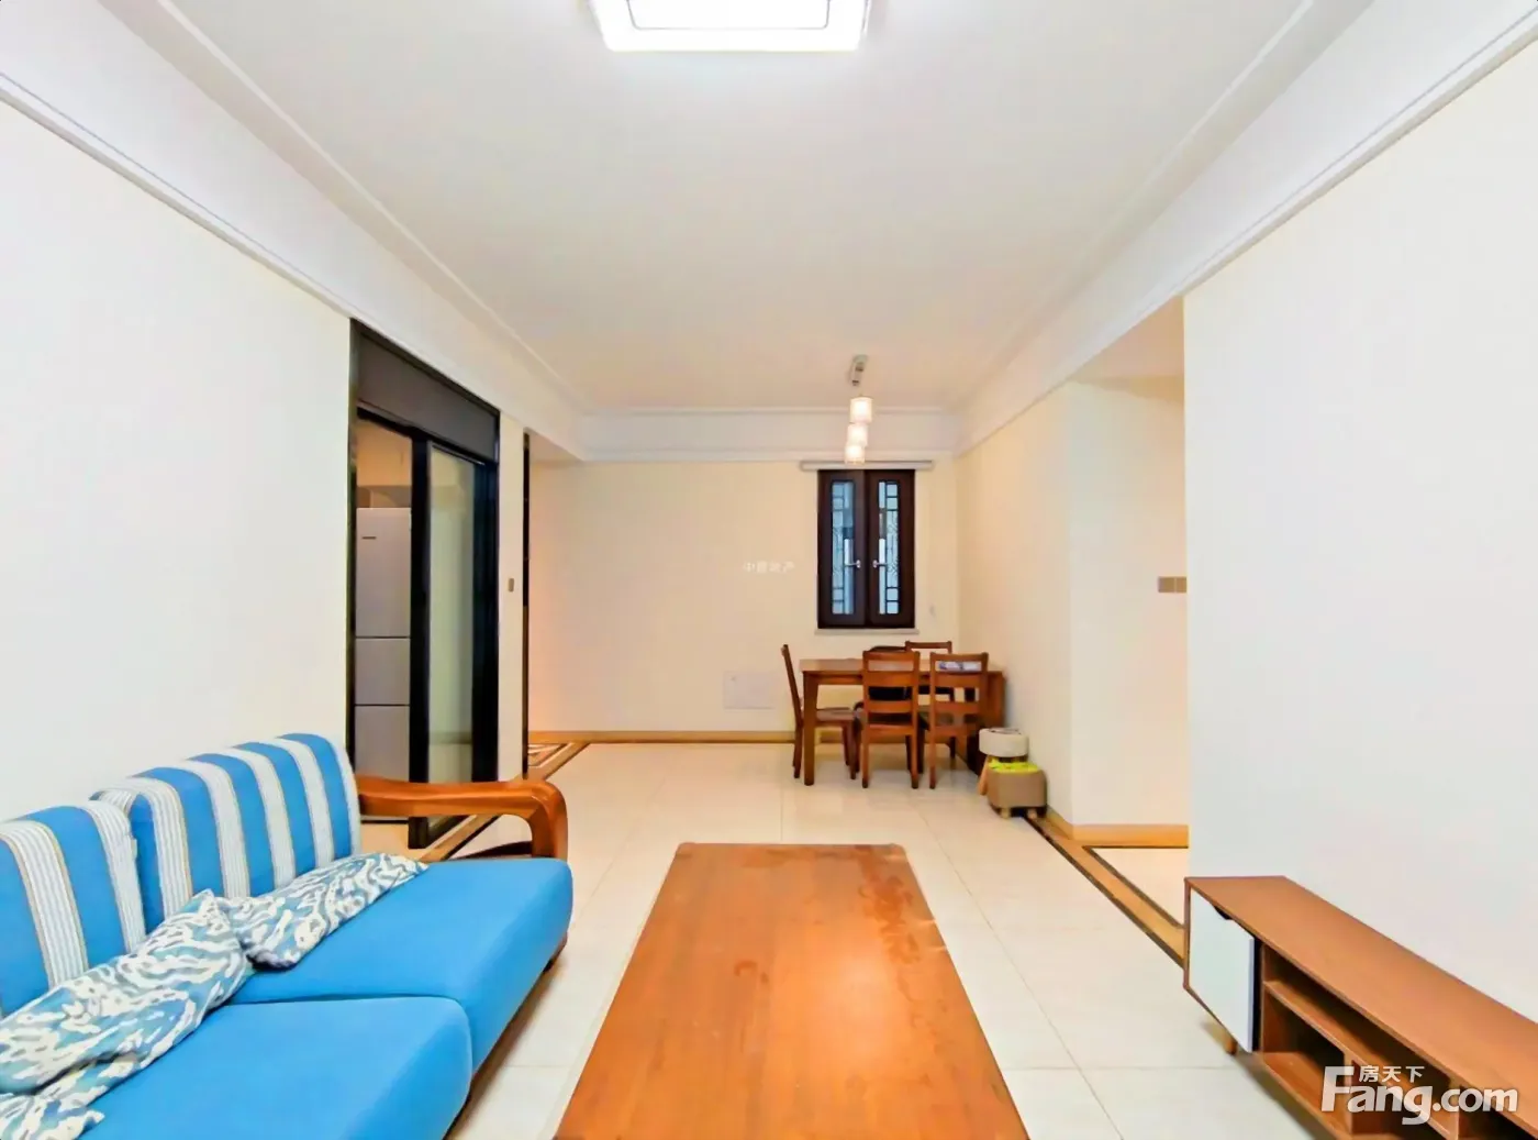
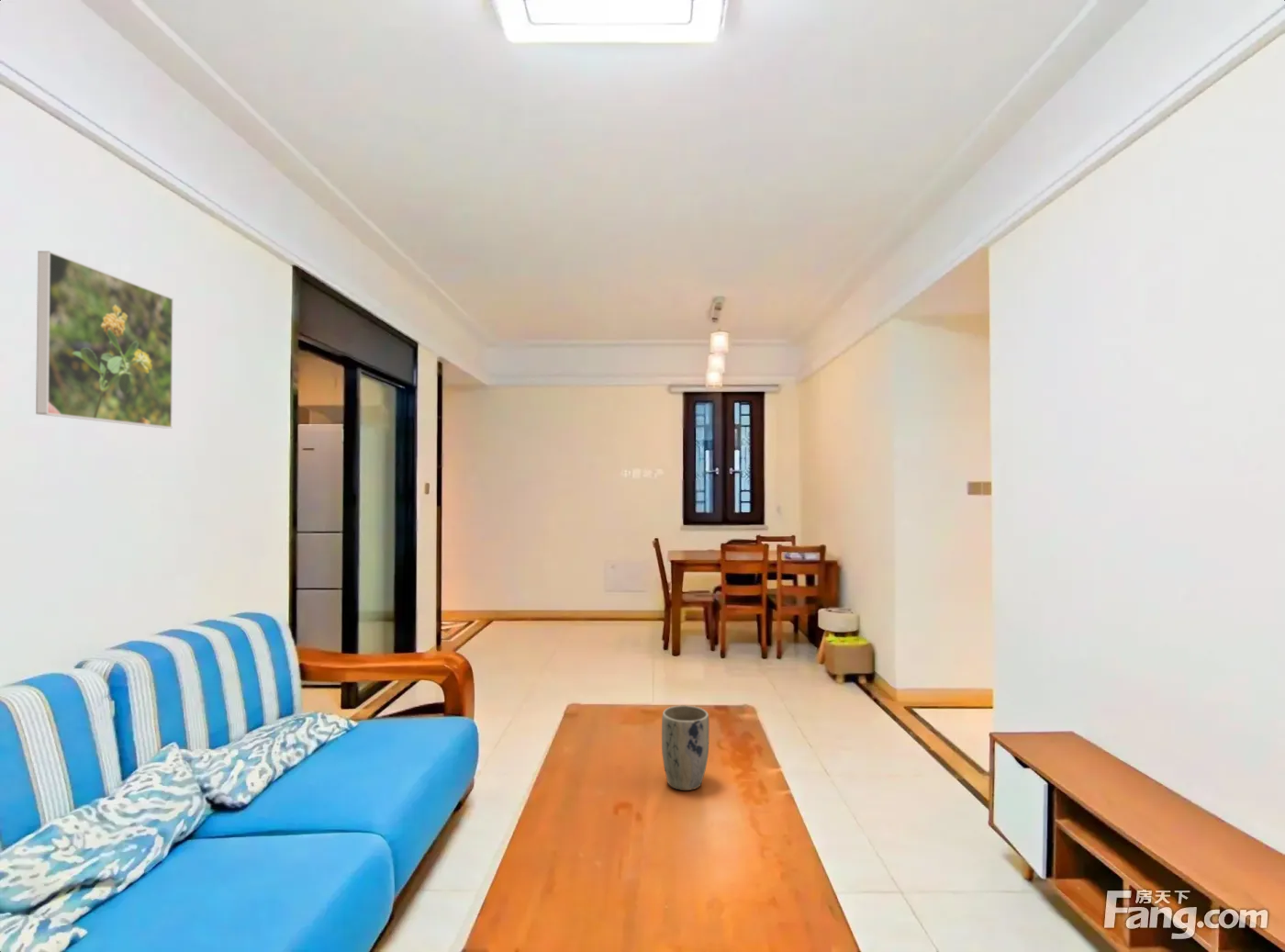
+ plant pot (685, 747)
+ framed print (112, 349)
